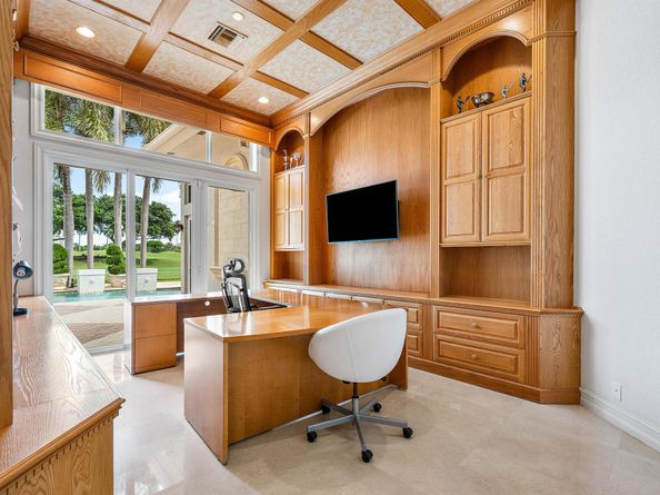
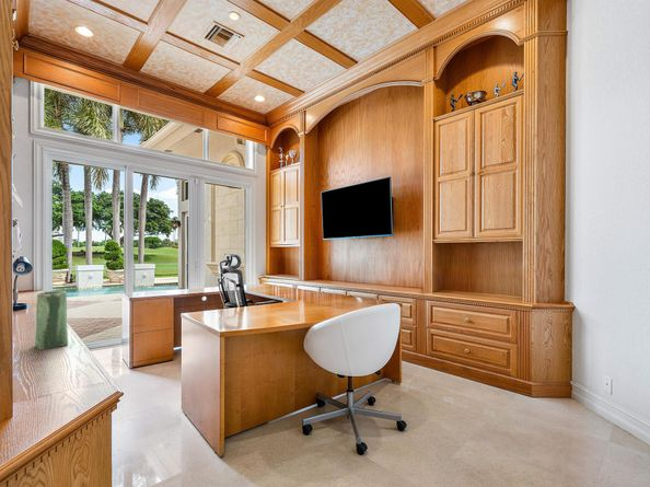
+ vase (51, 318)
